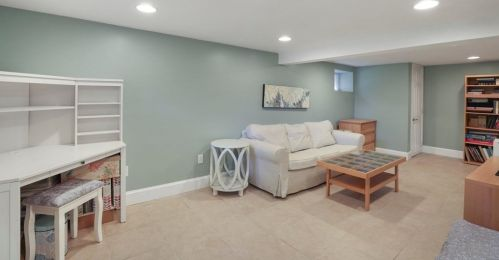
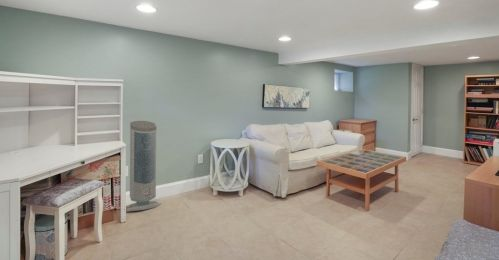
+ air purifier (143, 163)
